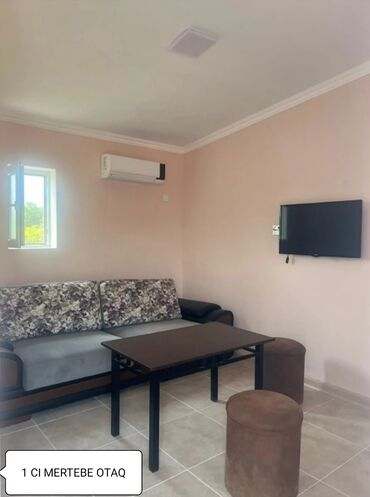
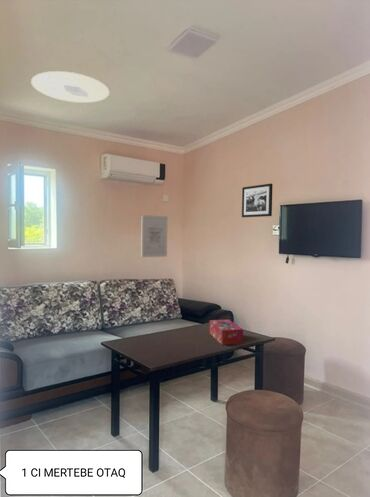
+ wall art (154, 236)
+ tissue box (225, 331)
+ picture frame (256, 201)
+ ceiling light (71, 84)
